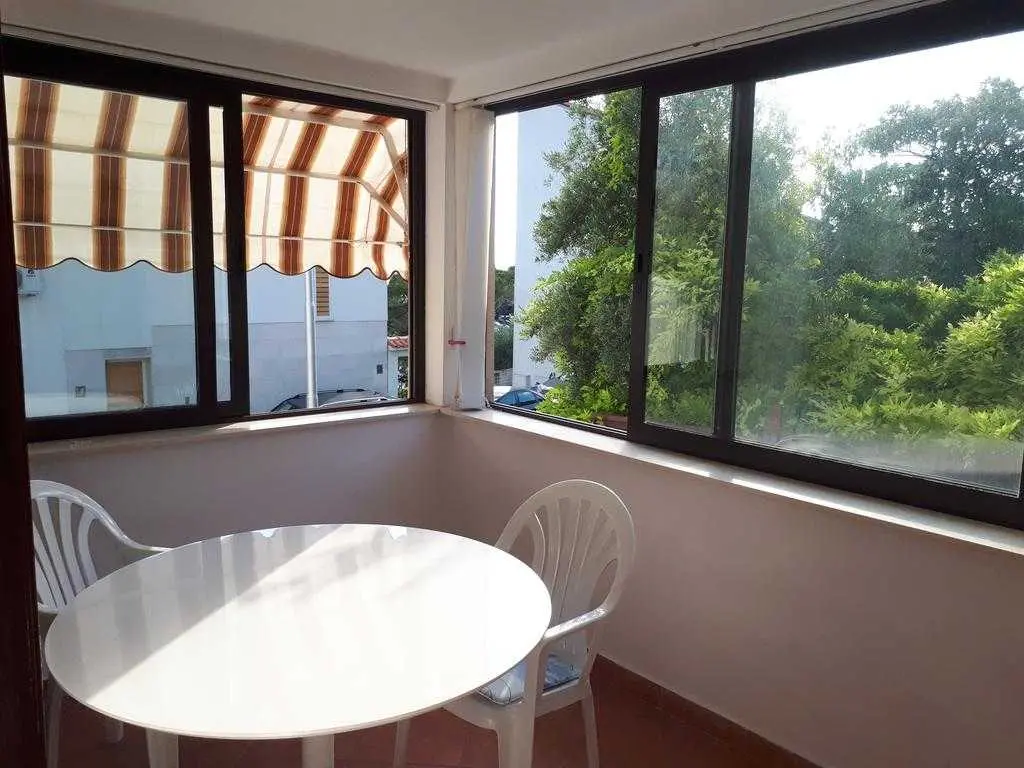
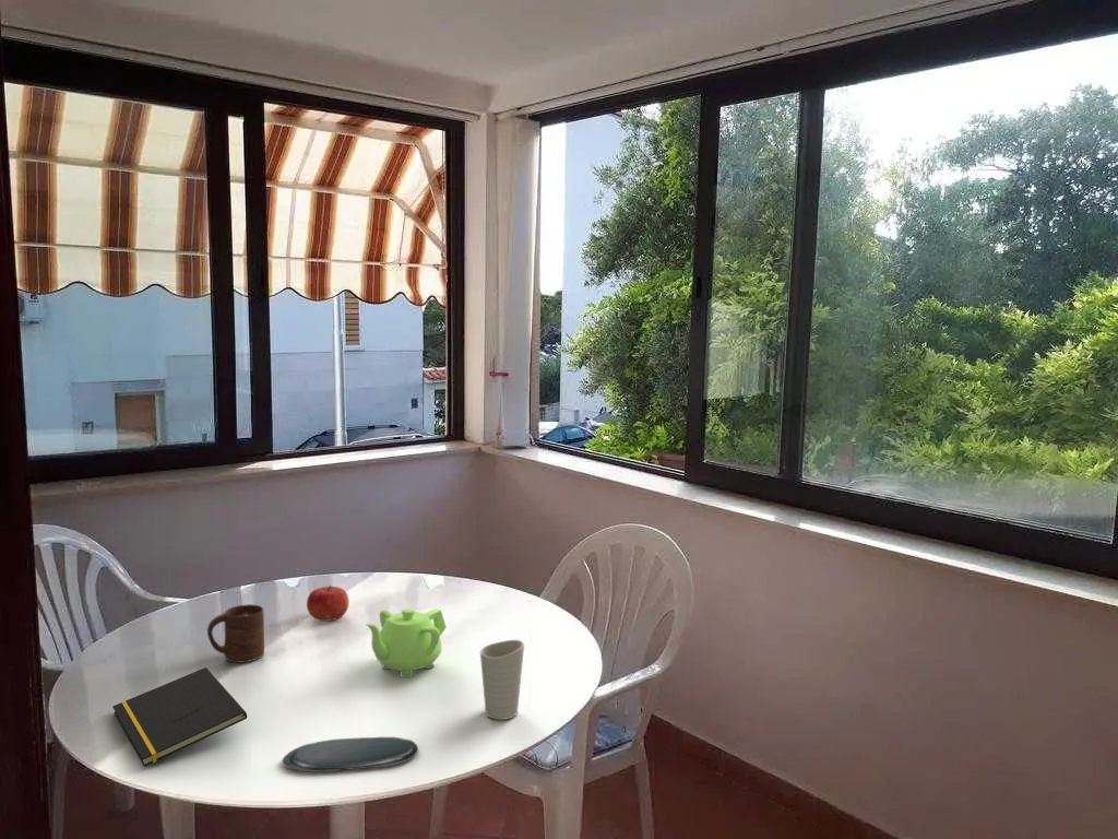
+ fruit (328, 601)
+ notepad (178, 711)
+ cup (501, 677)
+ cup (238, 635)
+ oval tray (352, 753)
+ teapot (406, 638)
